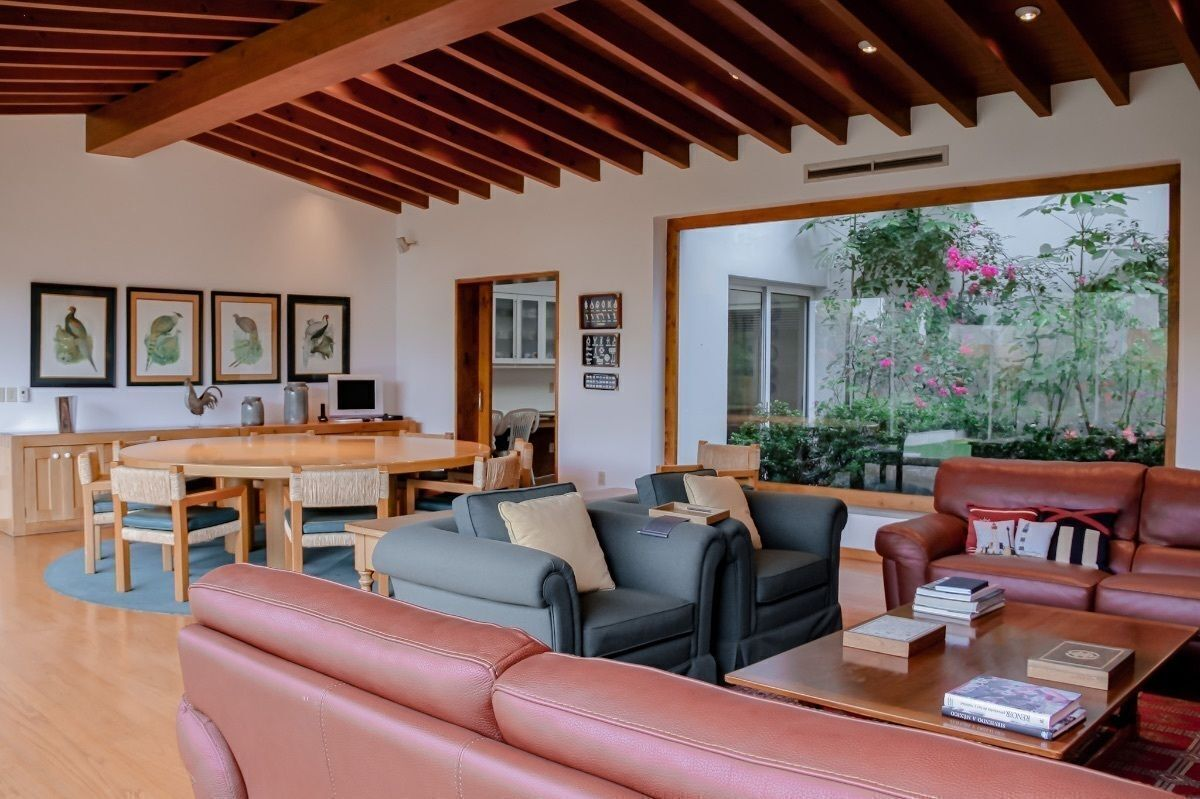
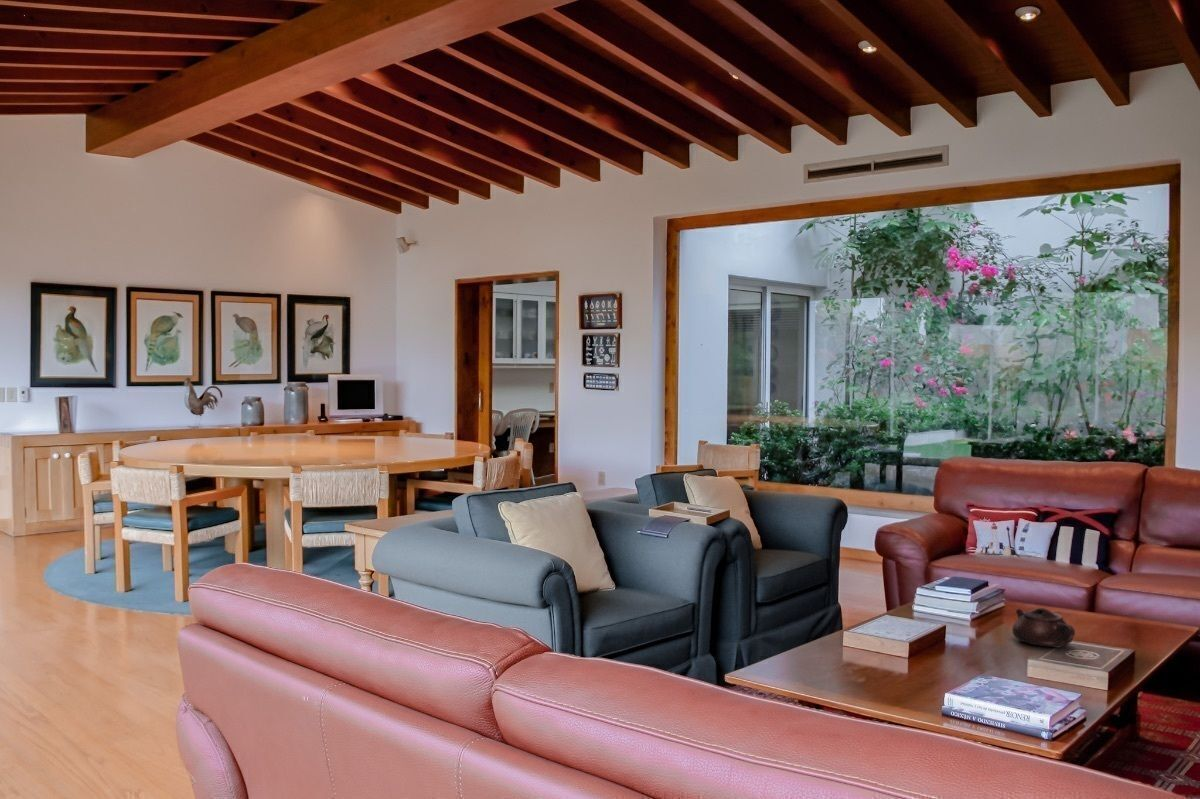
+ teapot (1042, 625)
